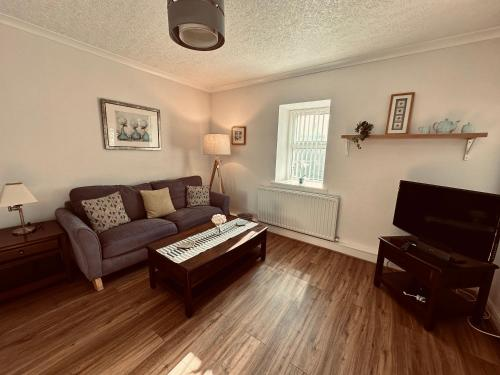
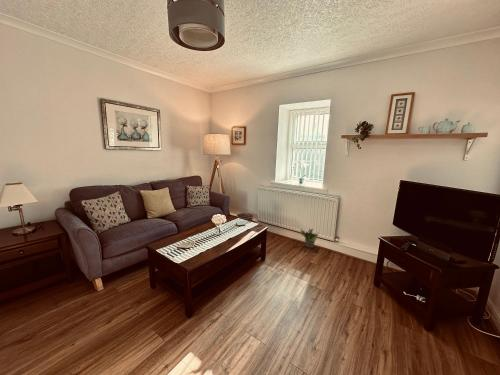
+ potted plant (308, 236)
